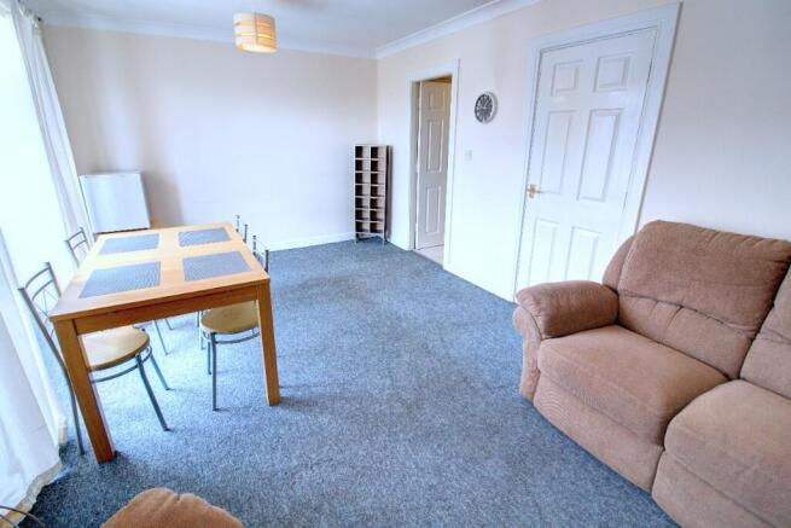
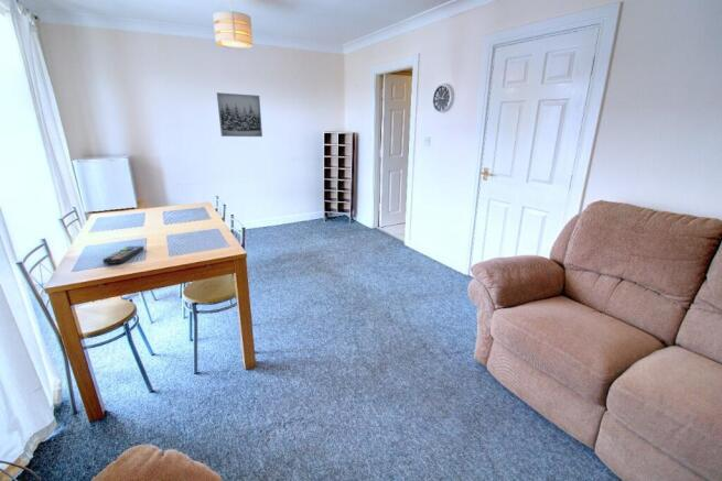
+ remote control (123, 253)
+ wall art (240, 116)
